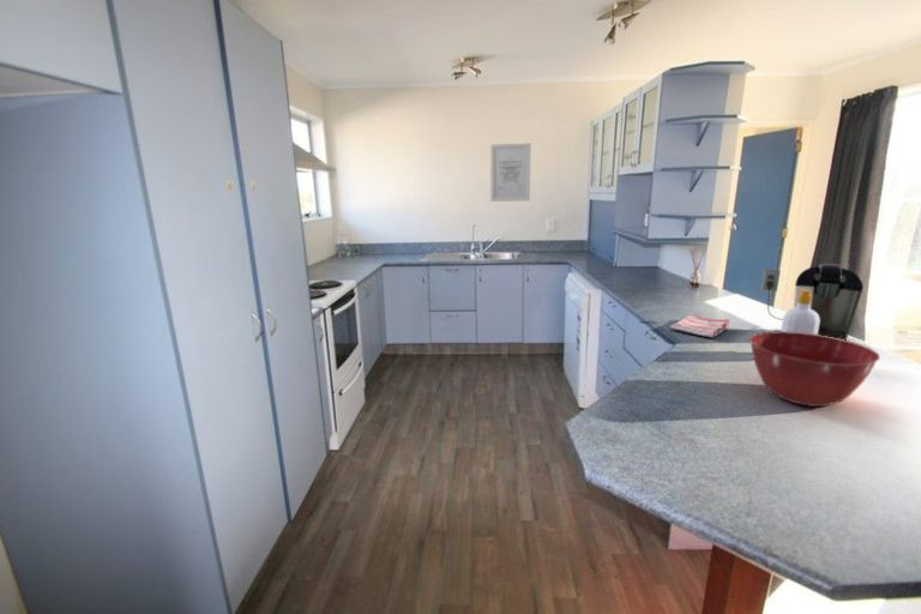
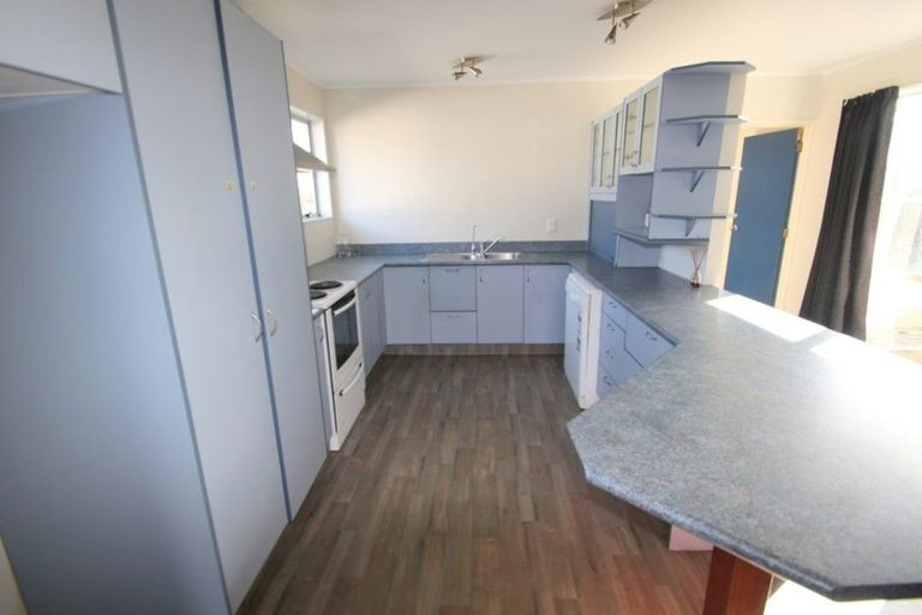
- wall art (510, 173)
- soap bottle (800, 324)
- coffee maker (811, 300)
- dish towel (699, 324)
- mixing bowl (805, 371)
